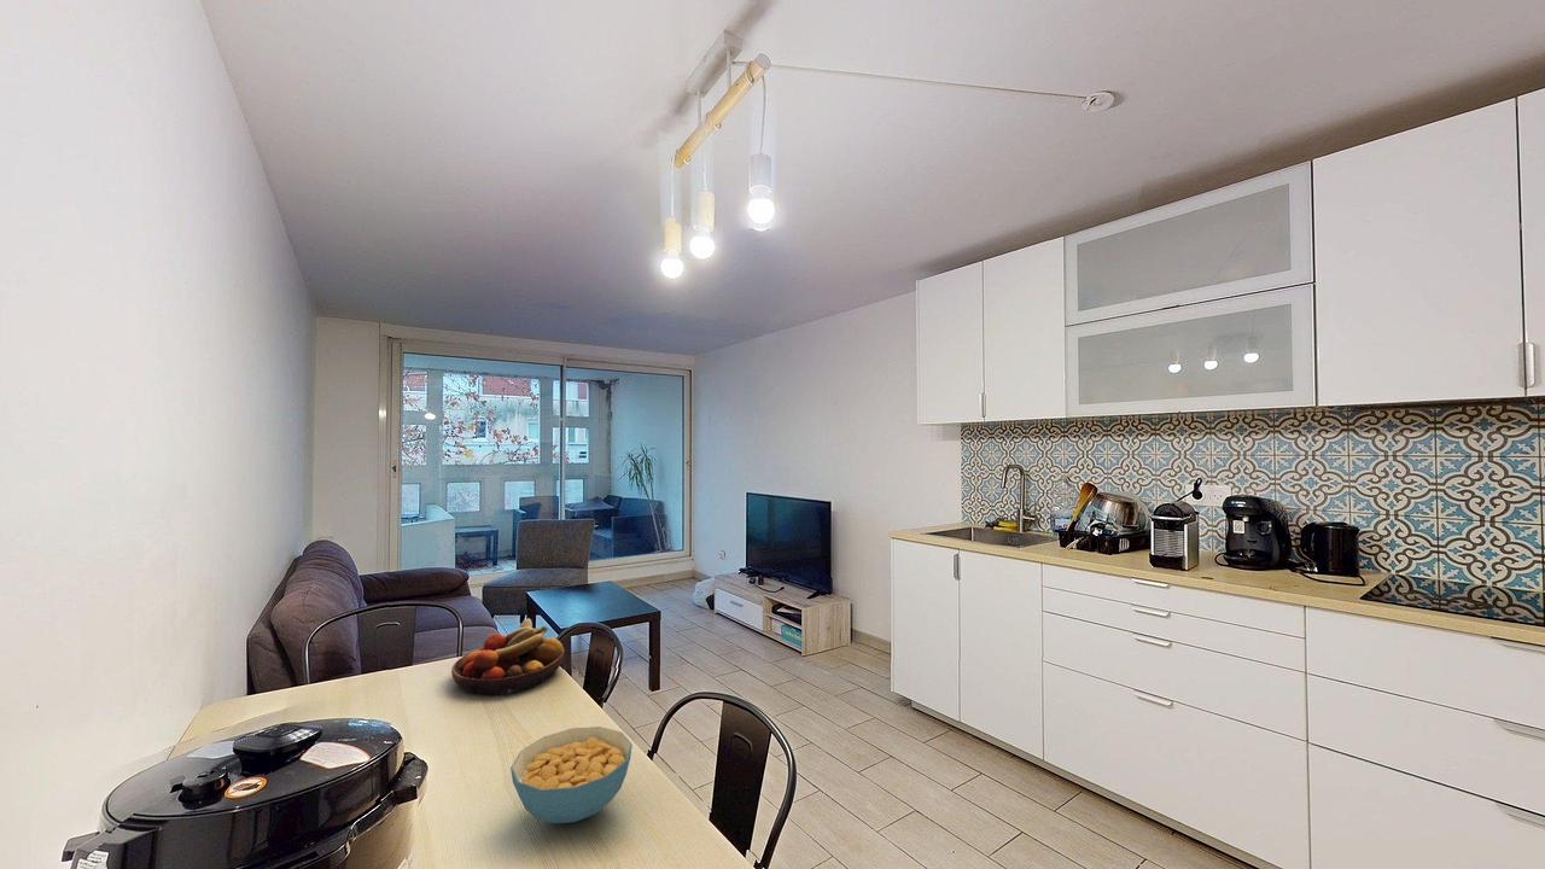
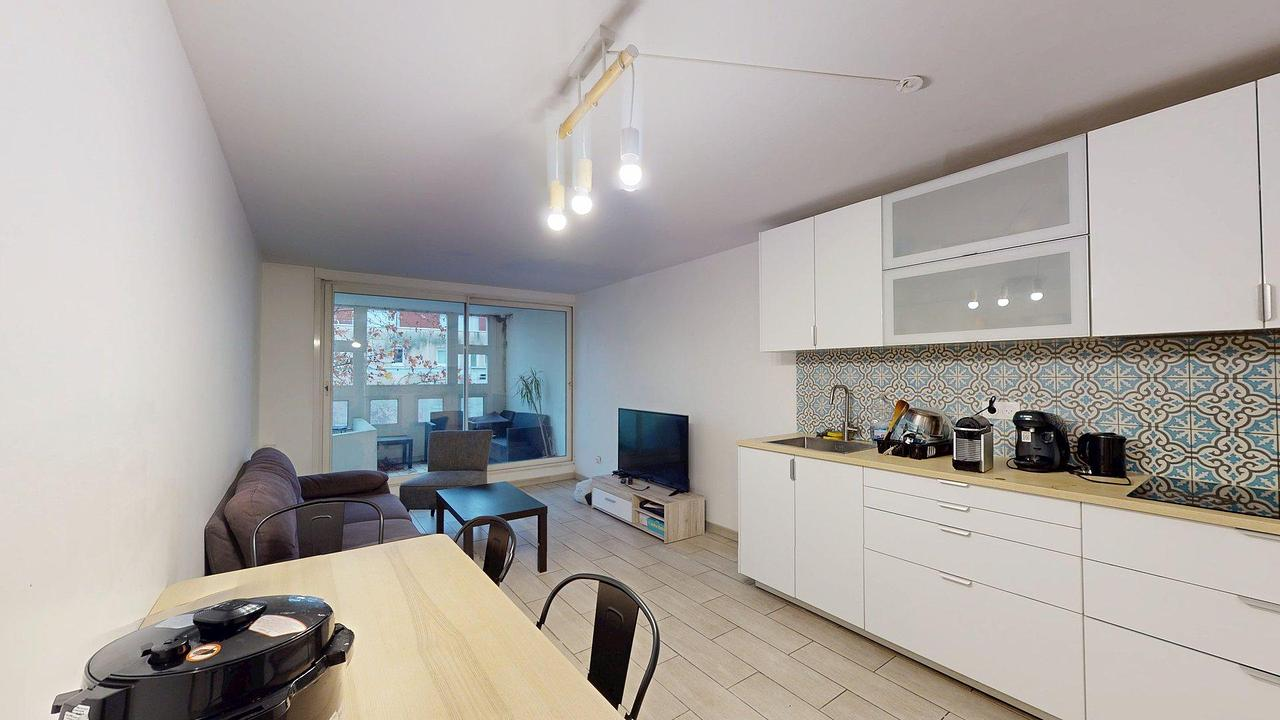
- fruit bowl (509, 653)
- cereal bowl (573, 782)
